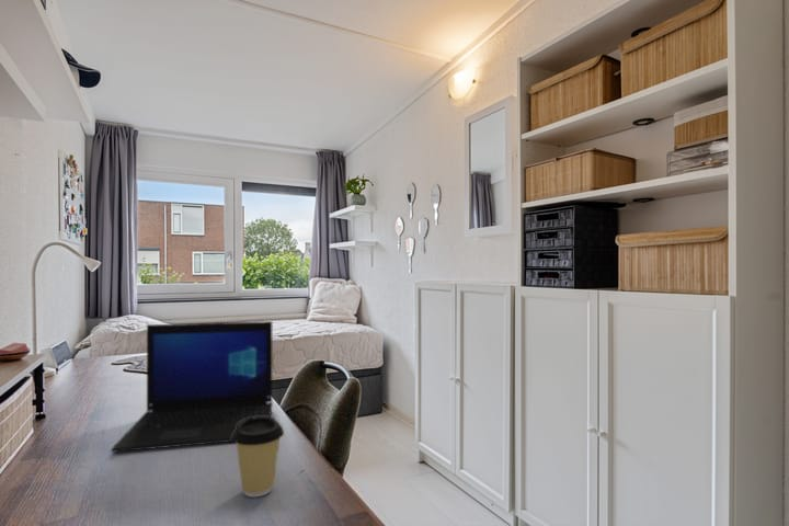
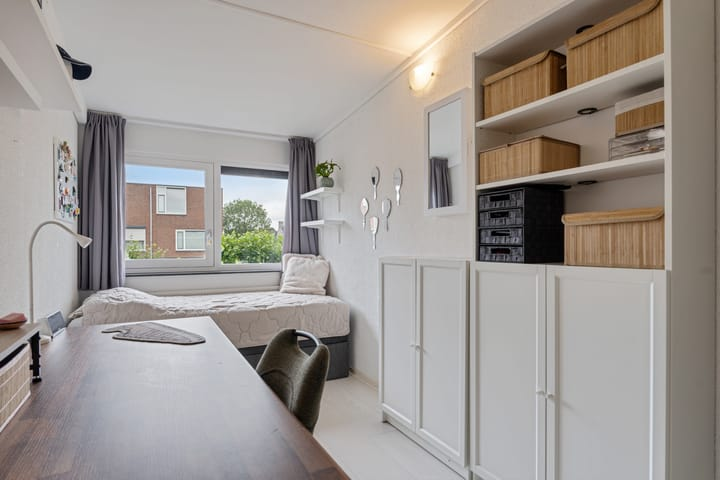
- laptop (203, 378)
- coffee cup (258, 456)
